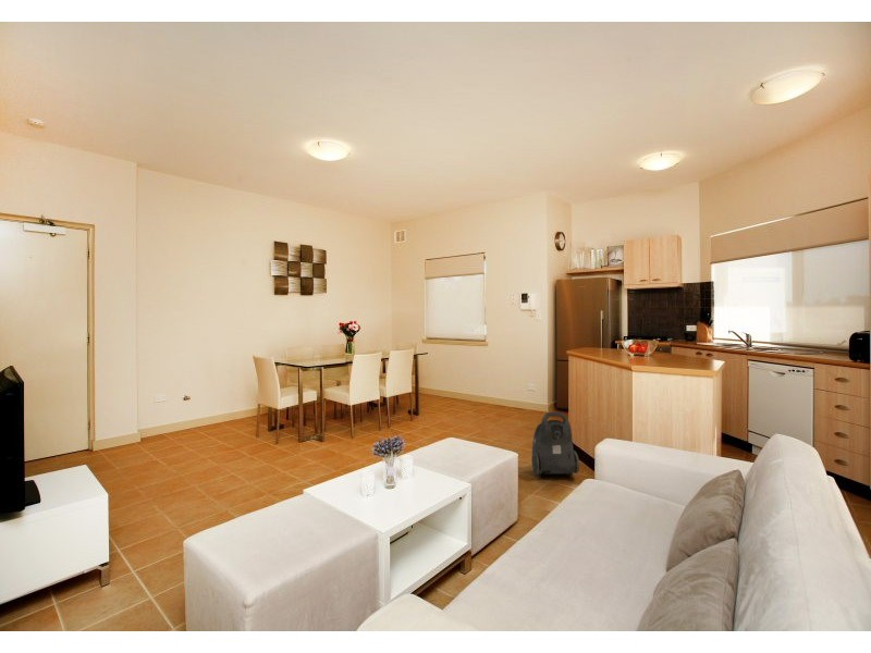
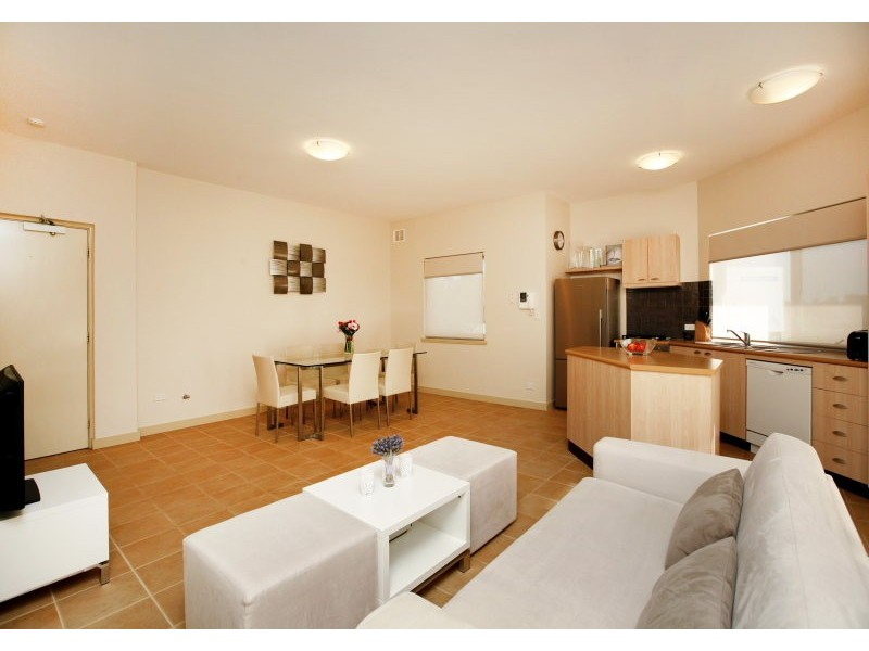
- vacuum cleaner (553, 442)
